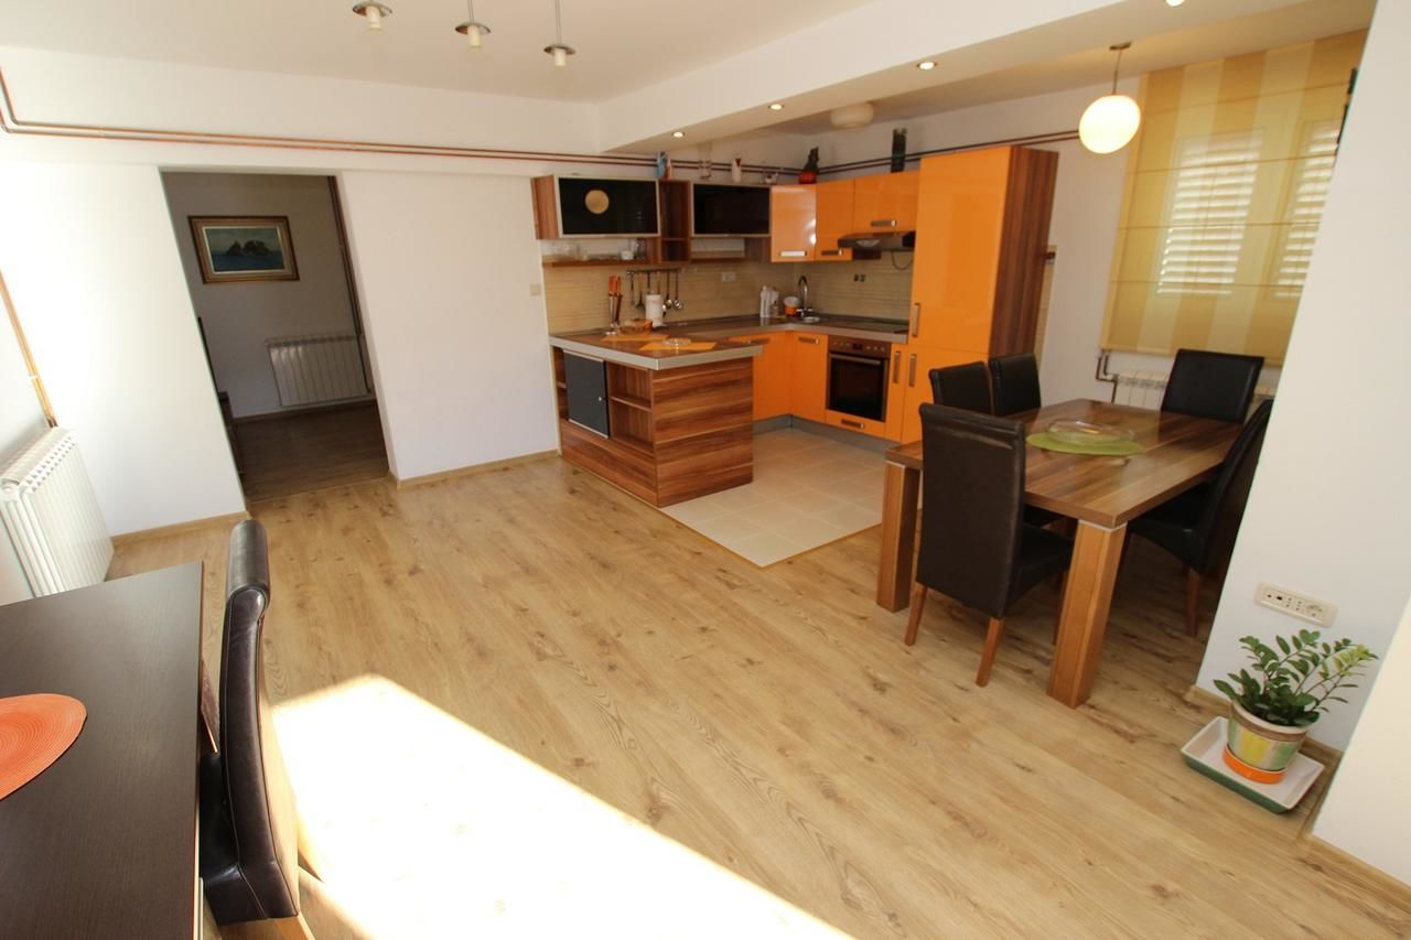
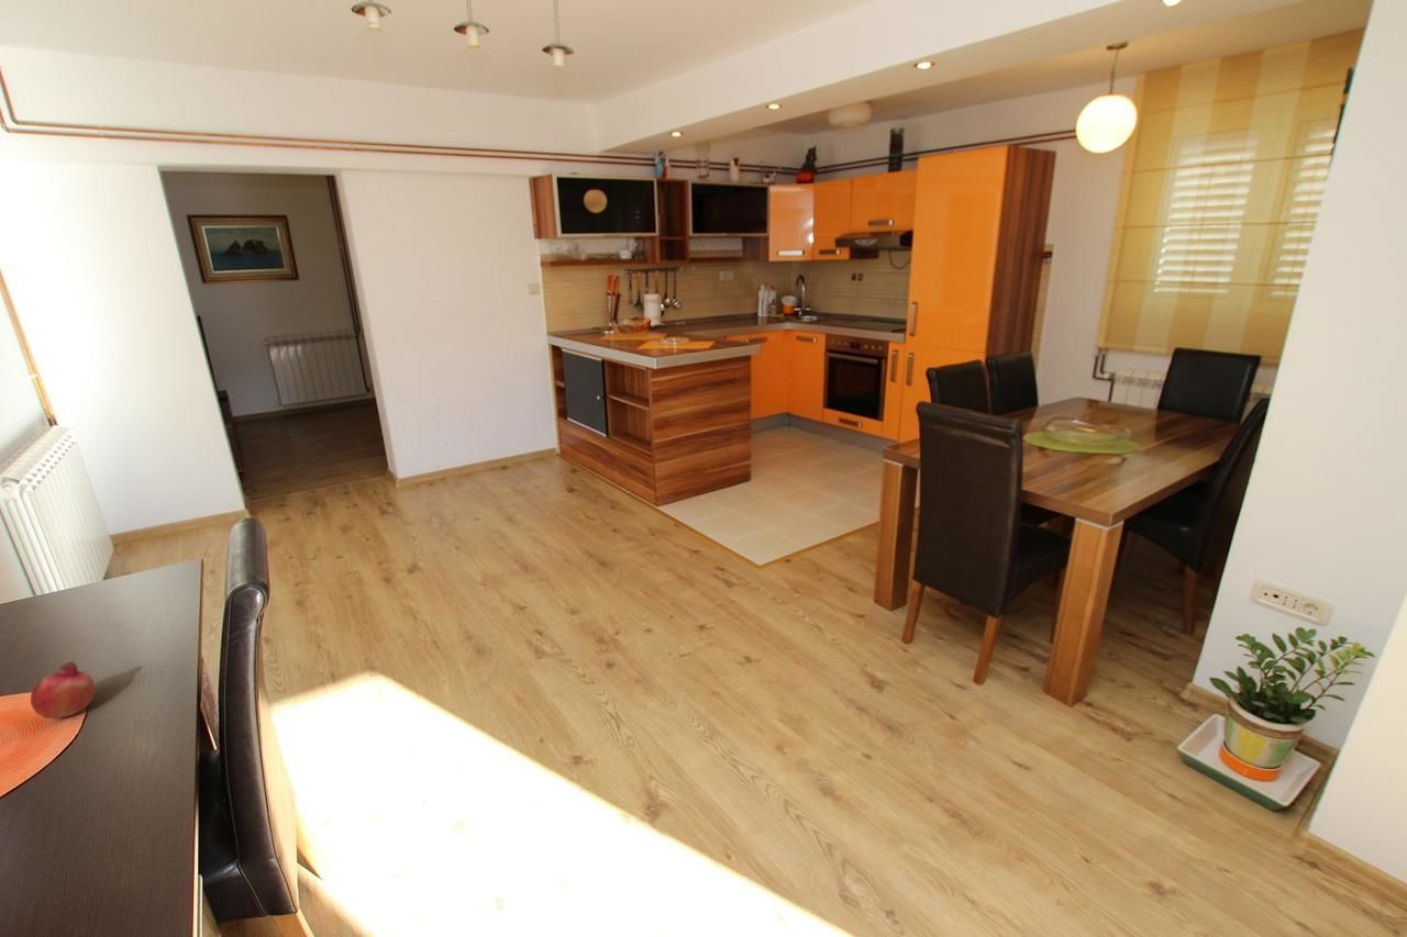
+ fruit (62, 690)
